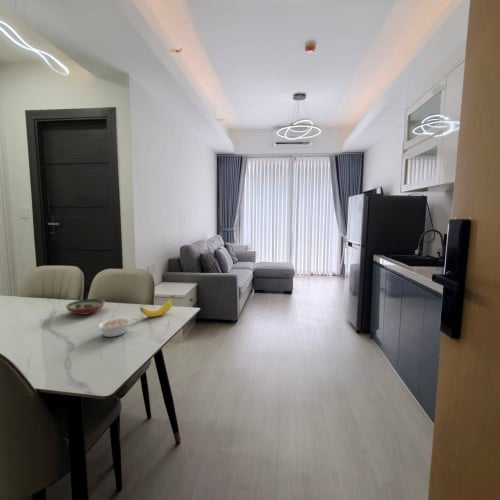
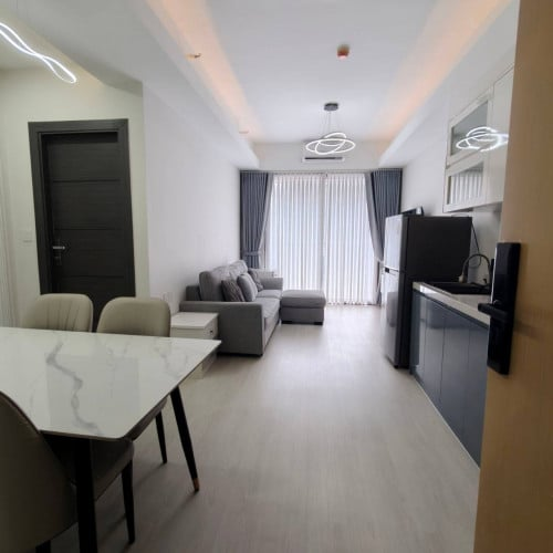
- legume (116, 326)
- decorative bowl (86, 307)
- banana (158, 308)
